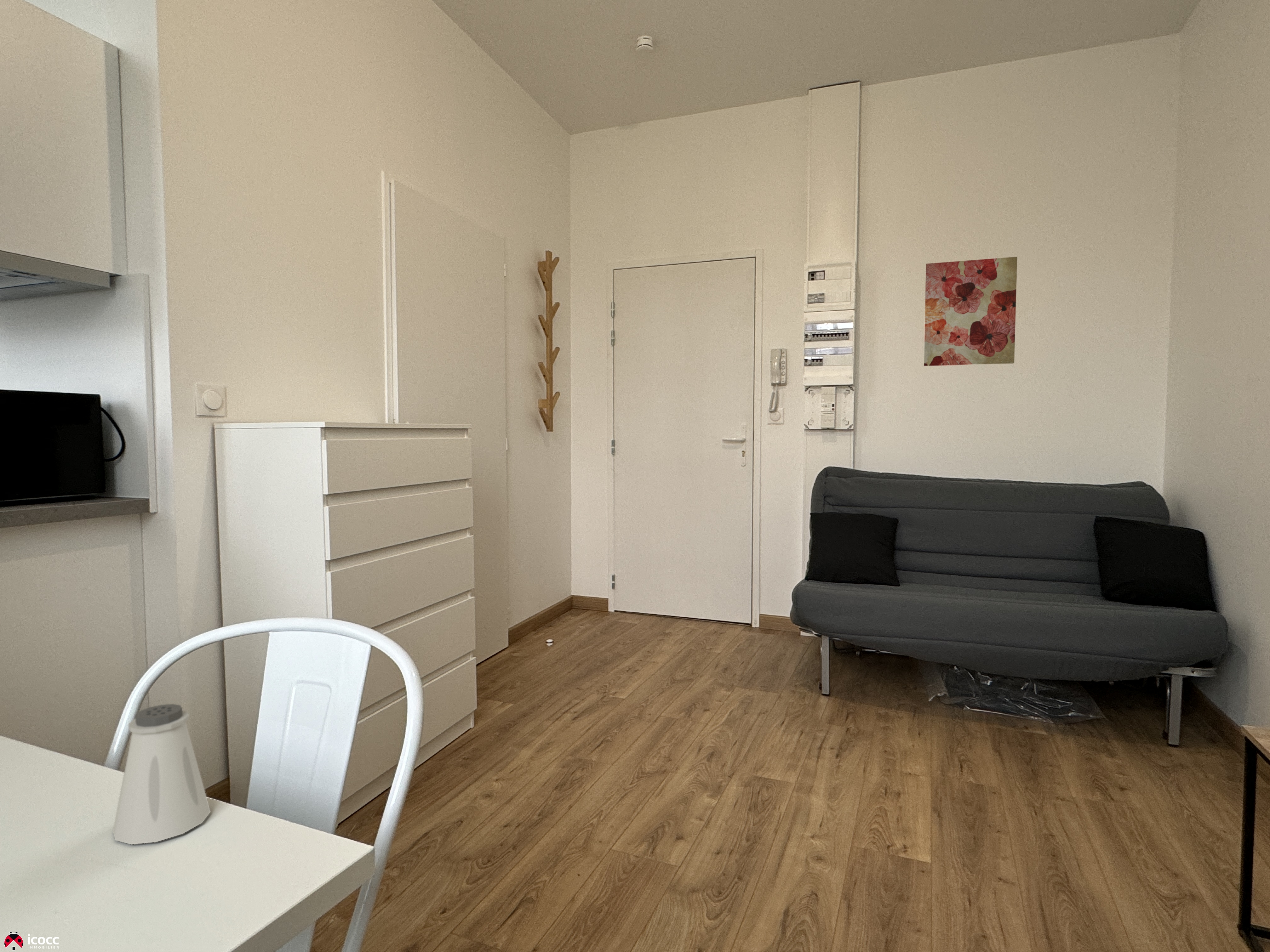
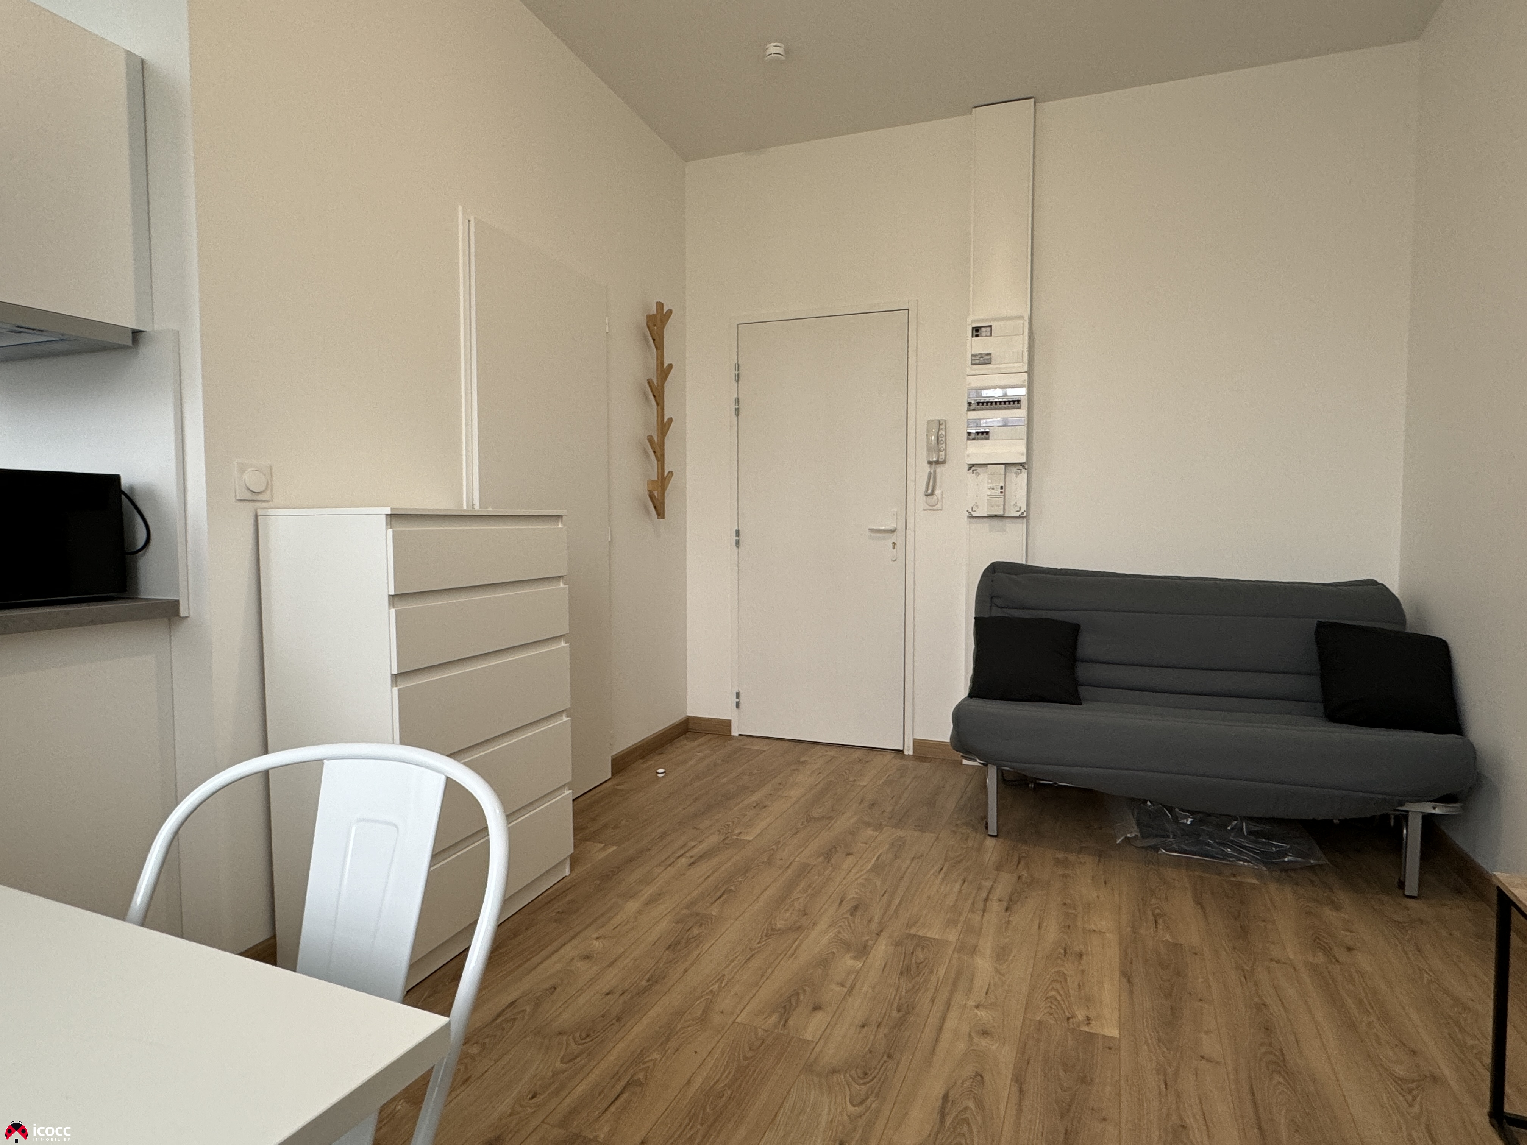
- saltshaker (161, 766)
- wall art (969, 313)
